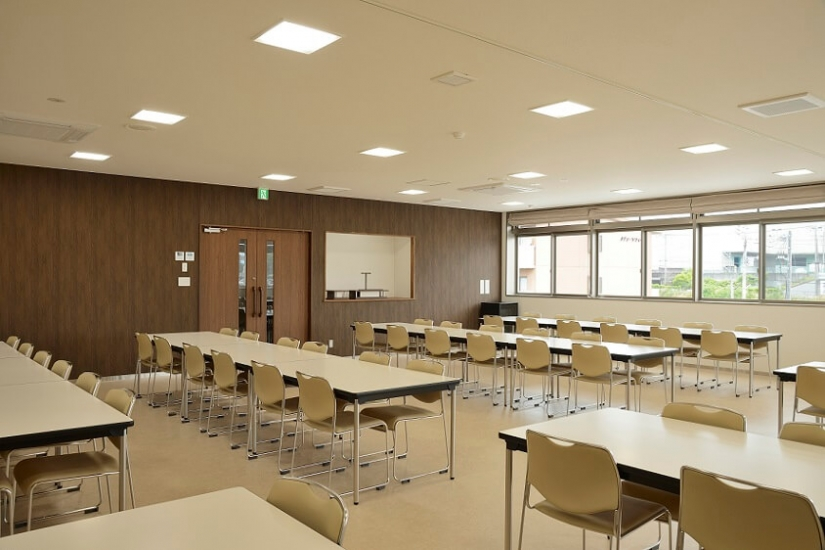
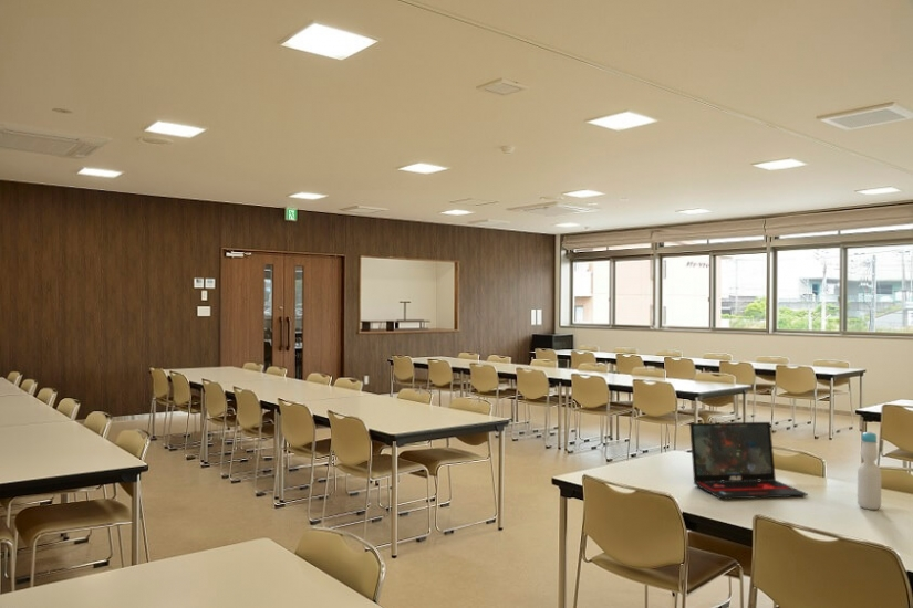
+ laptop (746, 459)
+ bottle (869, 469)
